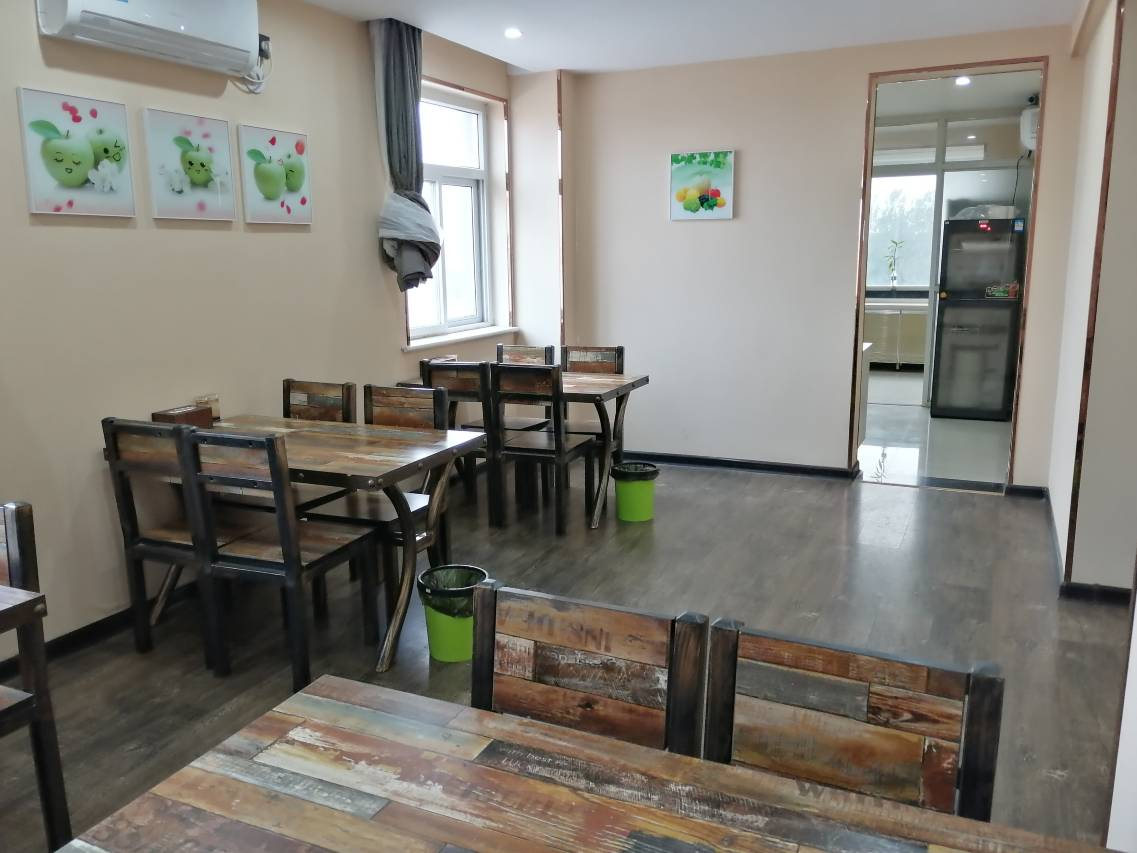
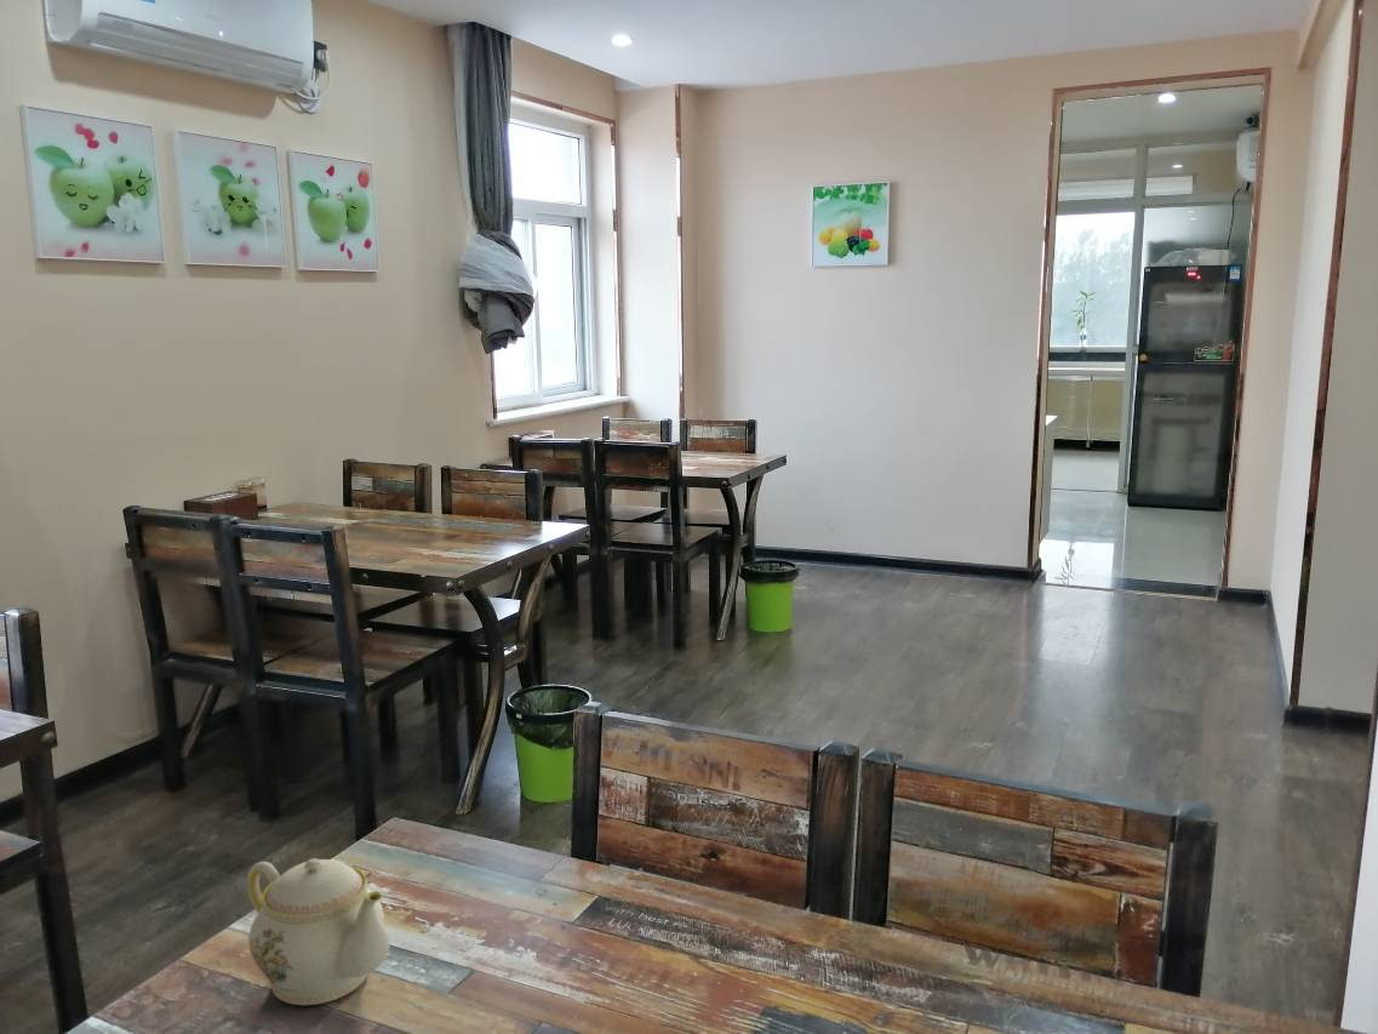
+ teapot (313, 918)
